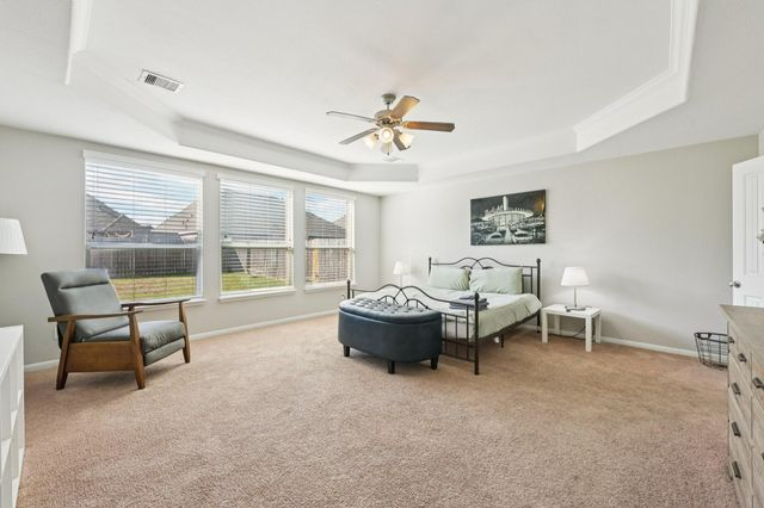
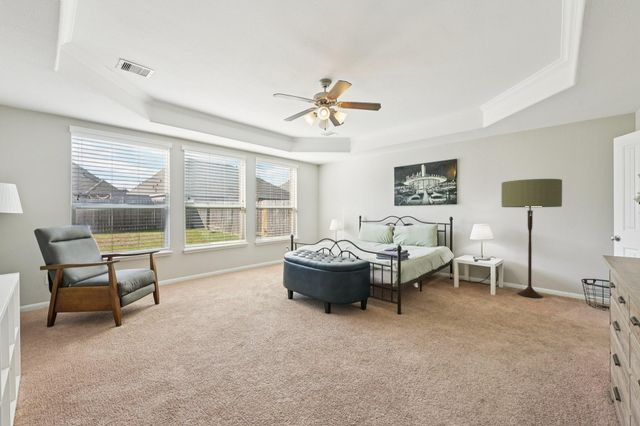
+ floor lamp (530, 237)
